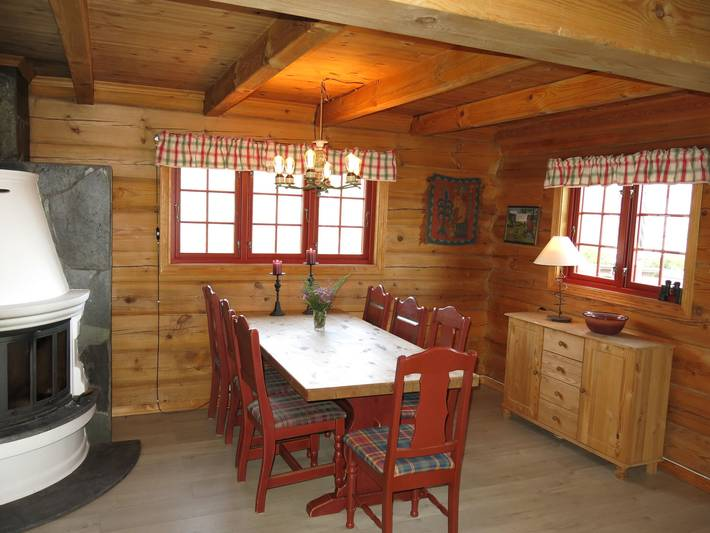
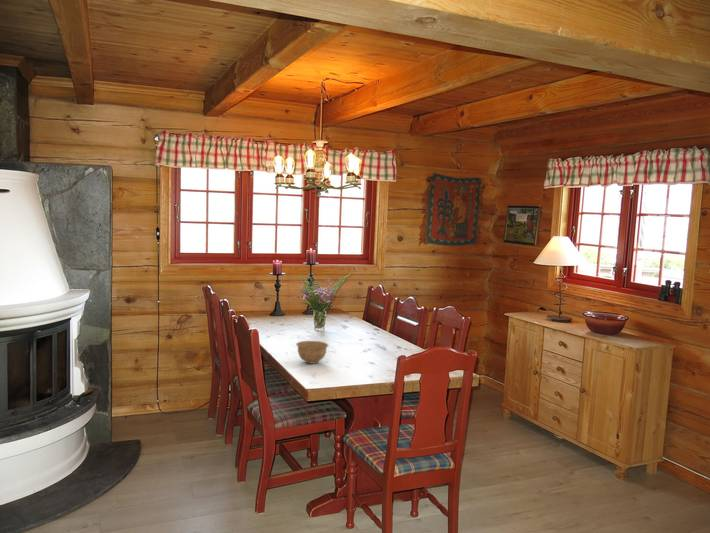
+ bowl (311, 353)
